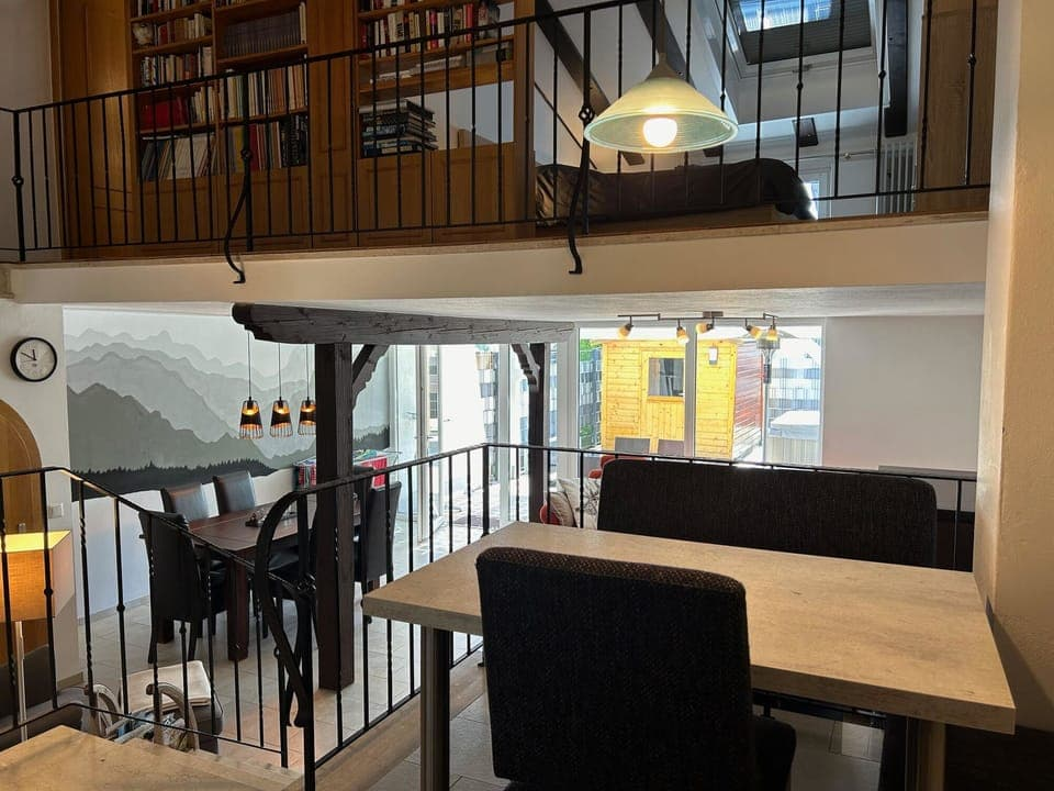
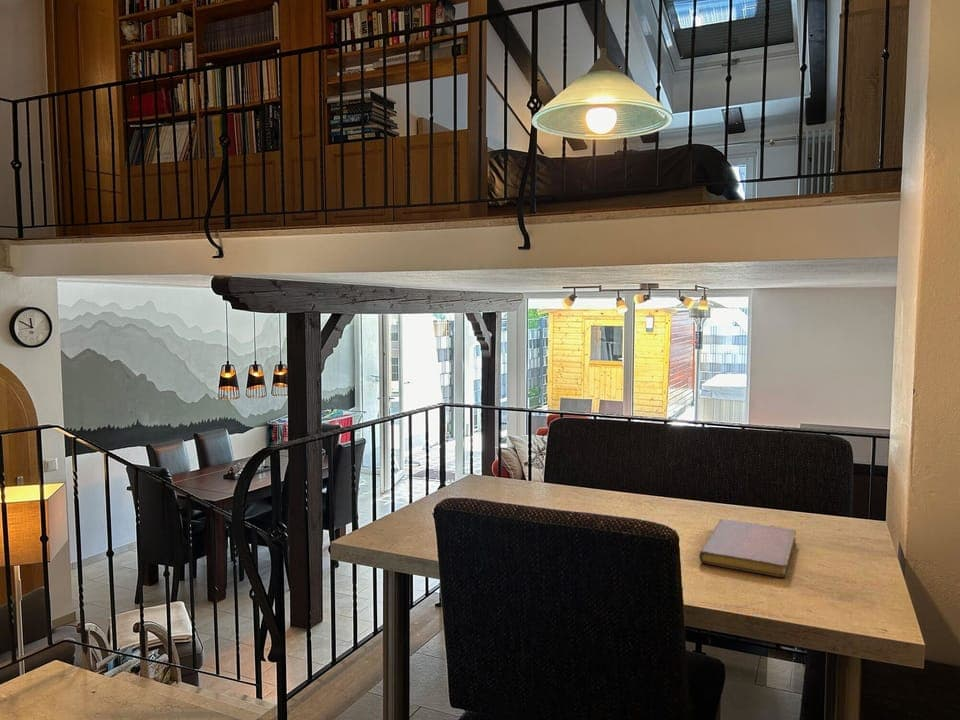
+ notebook (749, 545)
